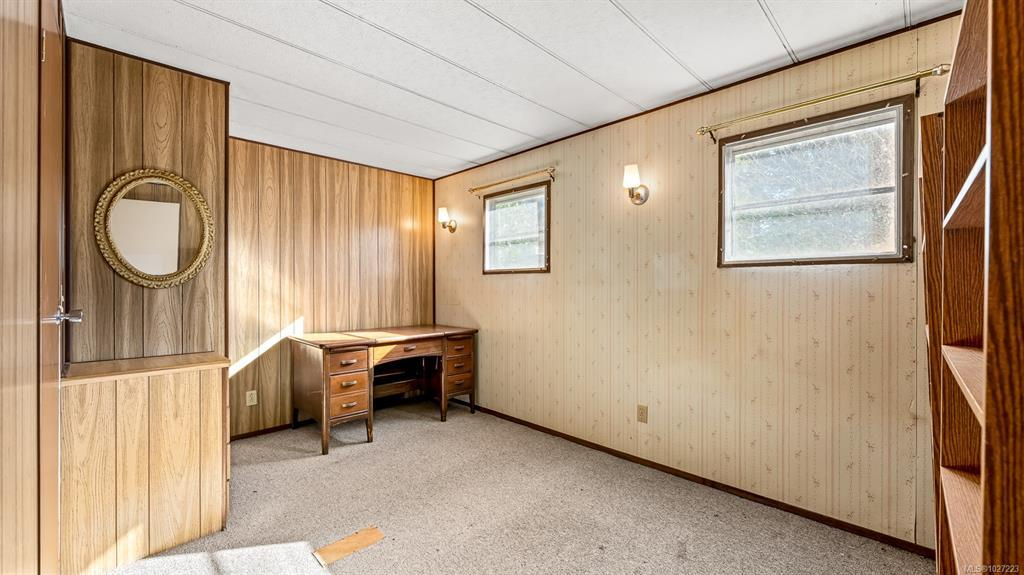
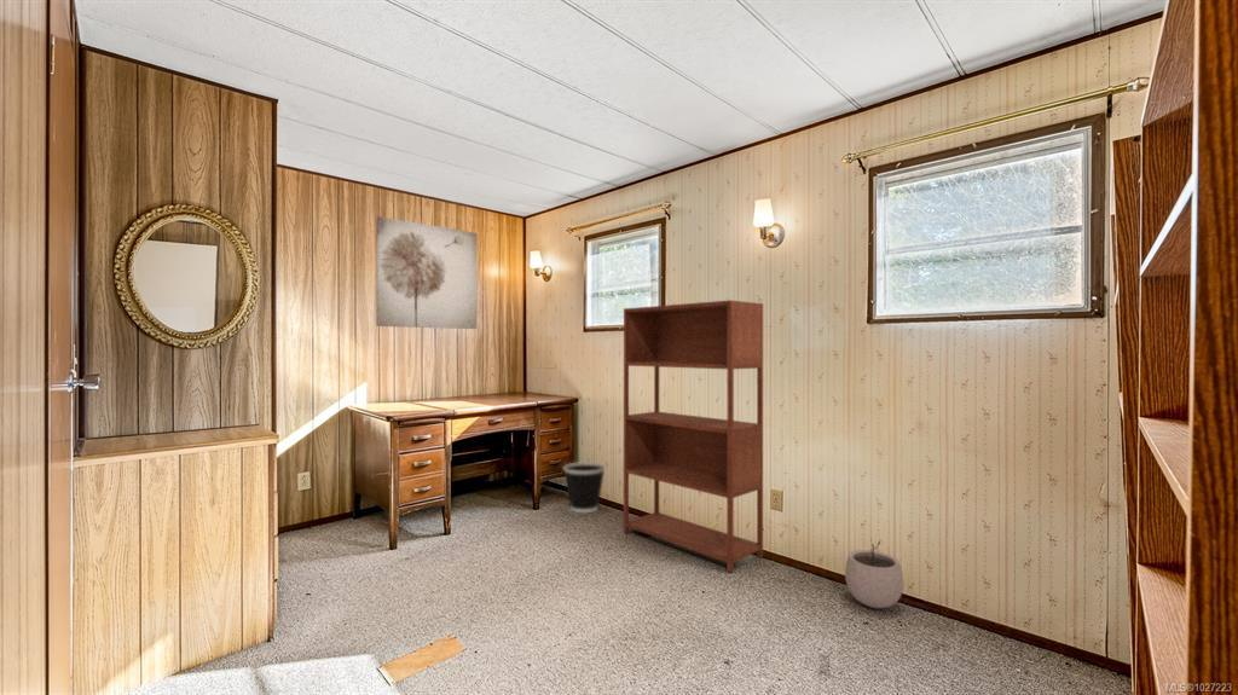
+ plant pot (873, 571)
+ wall art (429, 276)
+ bookshelf (689, 424)
+ wastebasket (584, 487)
